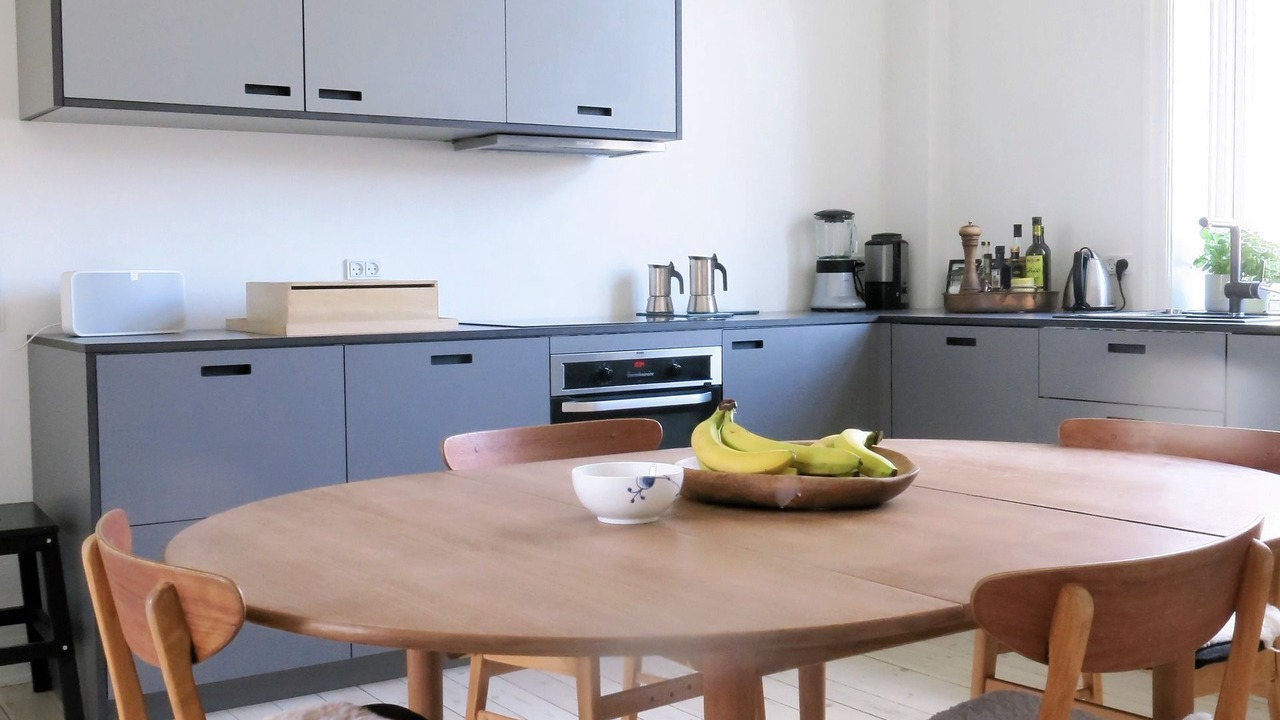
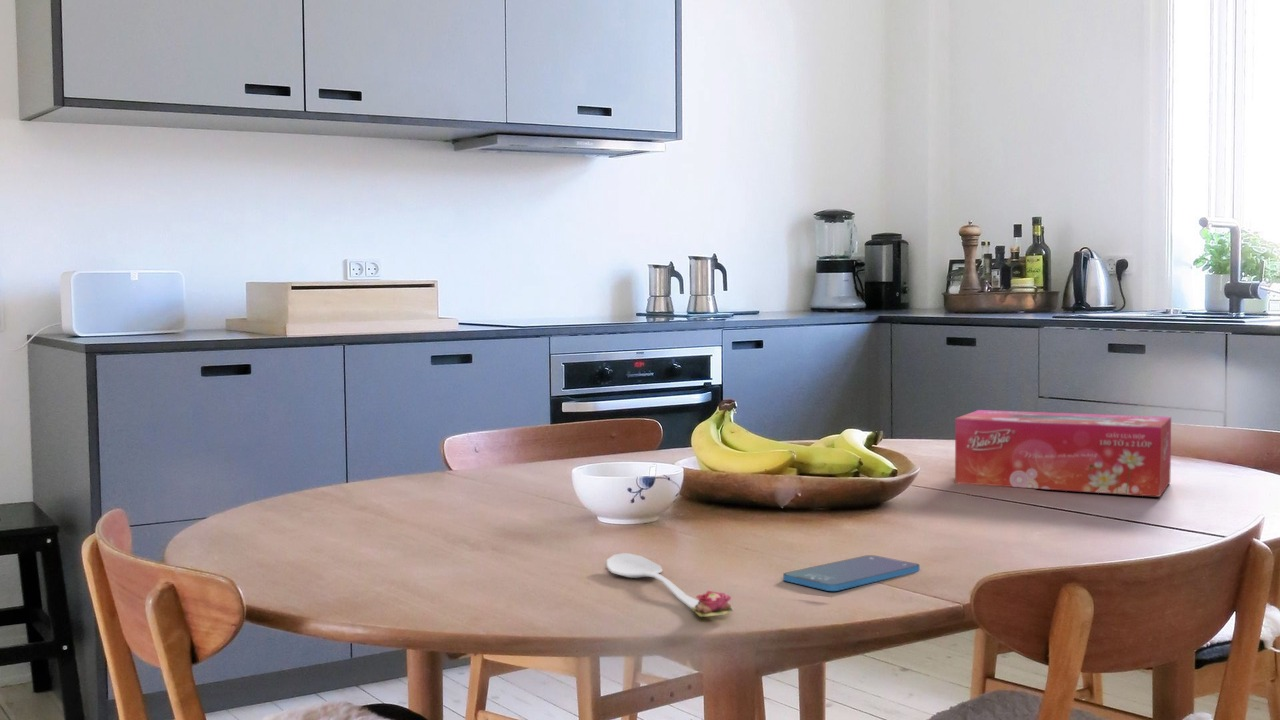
+ tissue box (1062, 450)
+ spoon (666, 580)
+ smartphone (852, 572)
